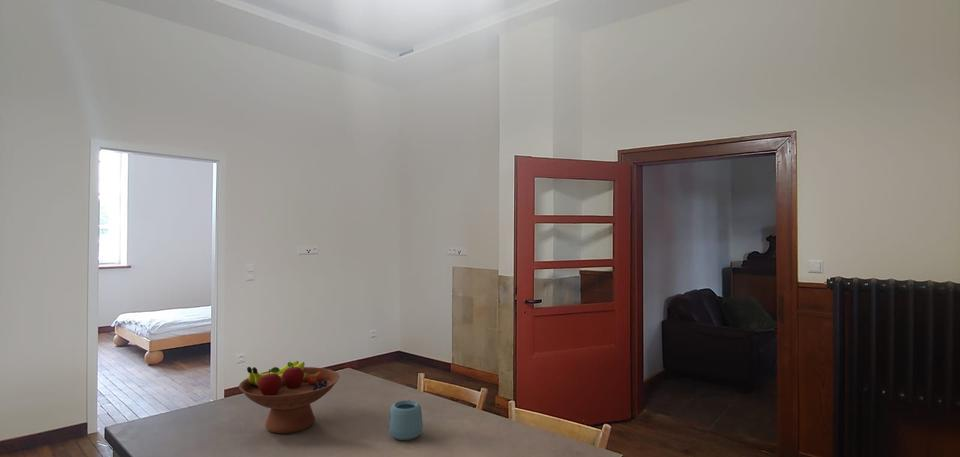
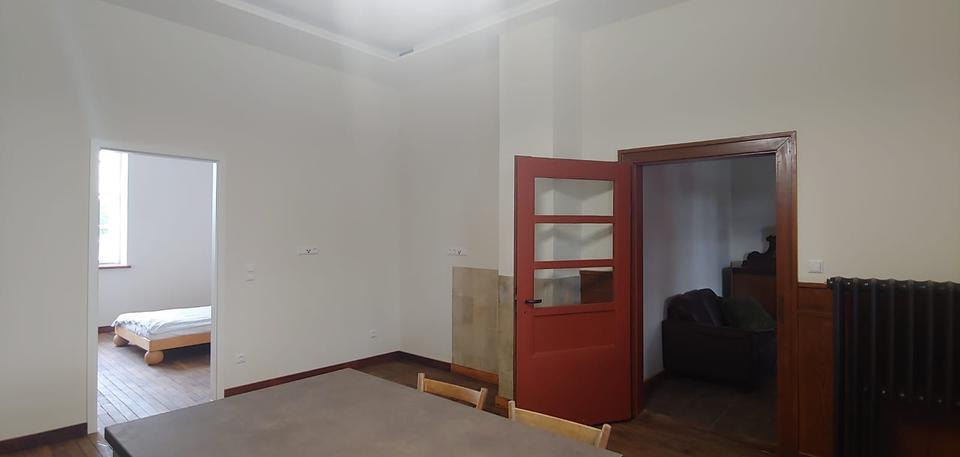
- fruit bowl (290, 393)
- mug (406, 417)
